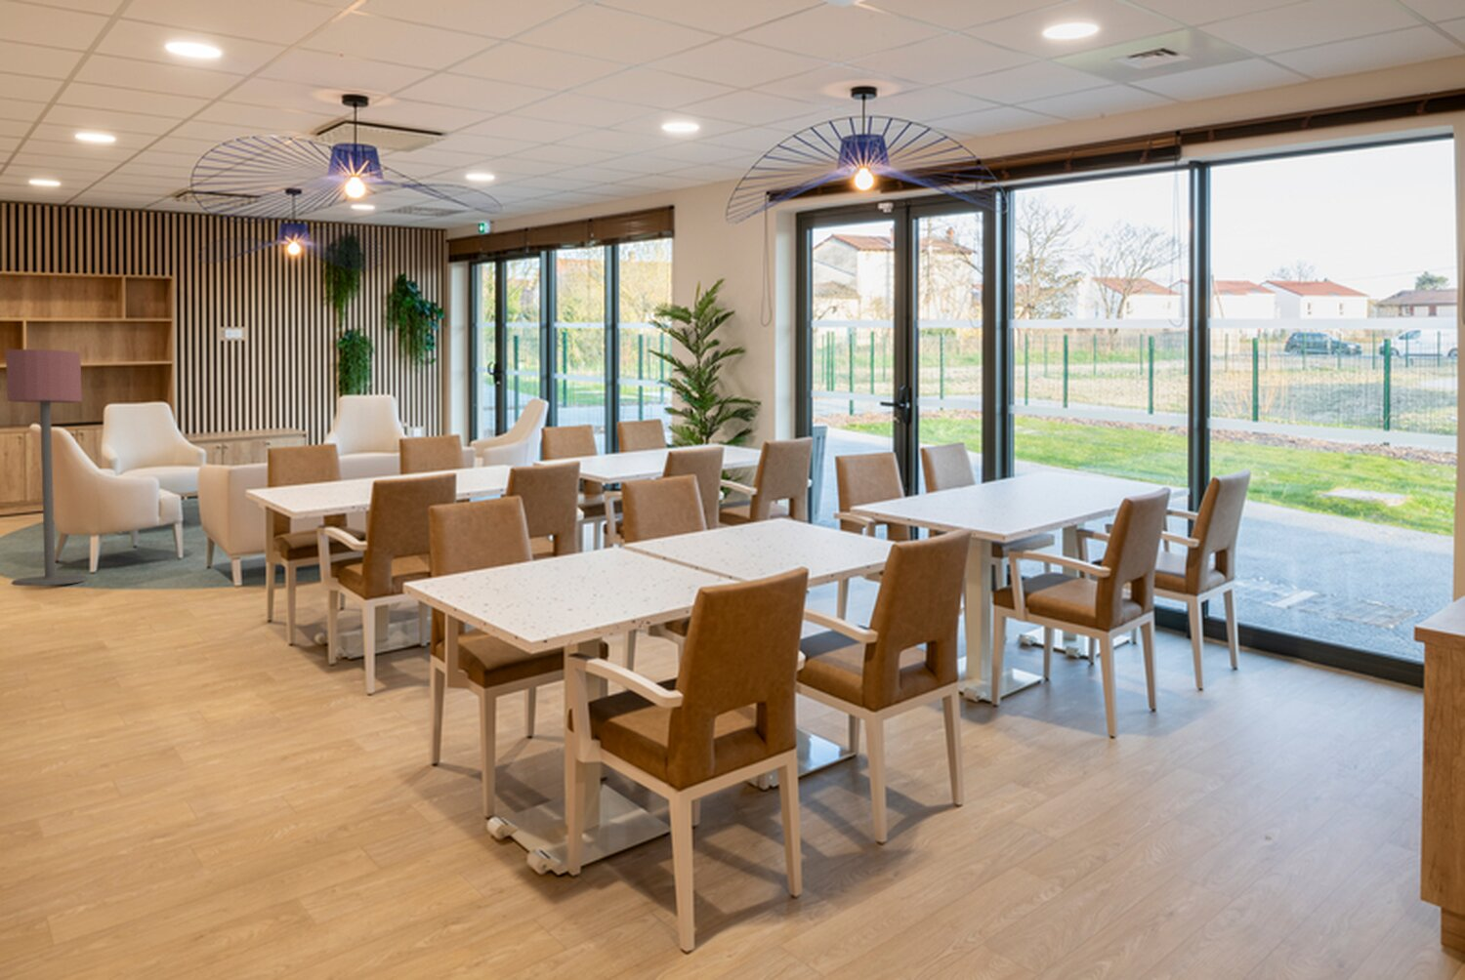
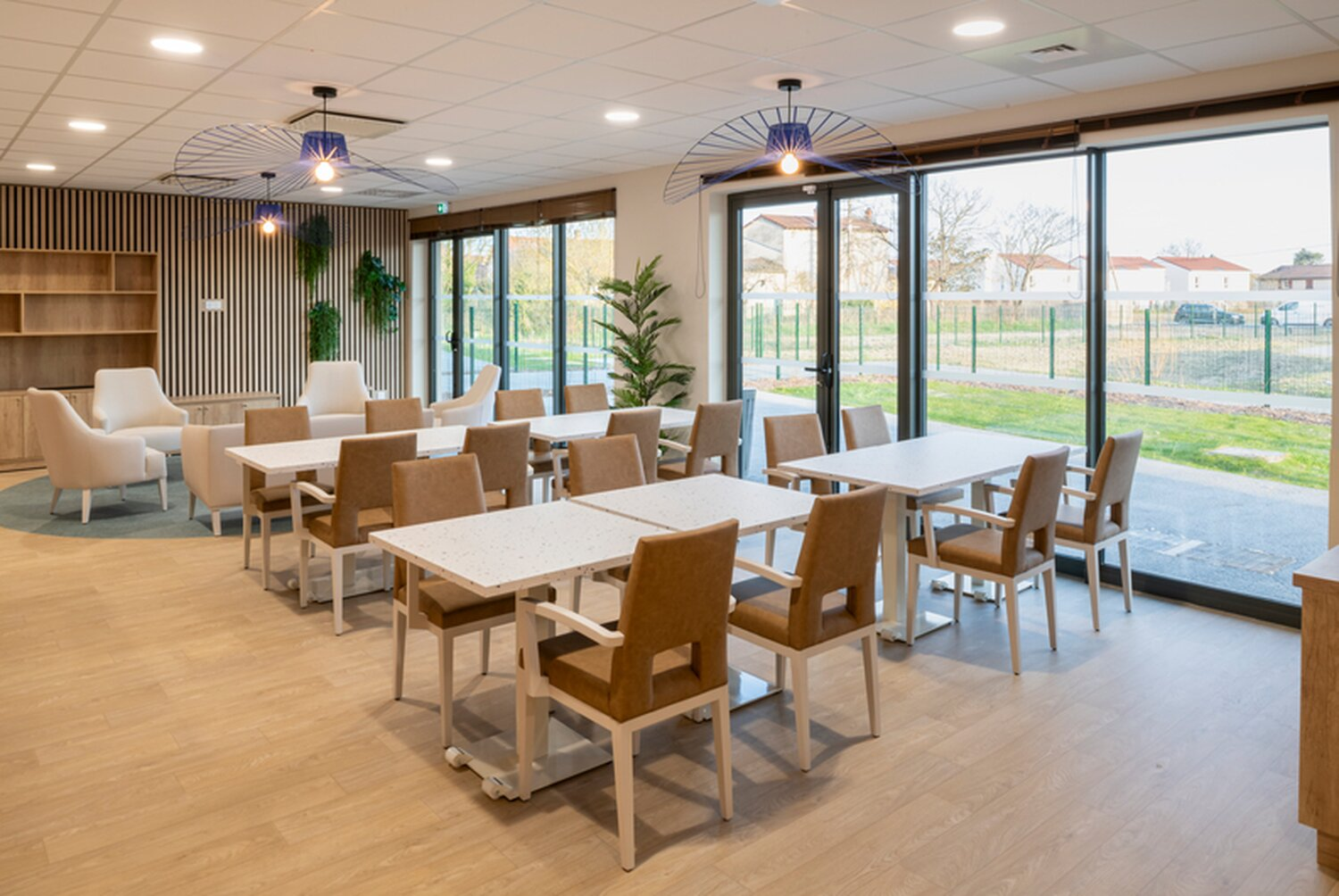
- floor lamp (47, 467)
